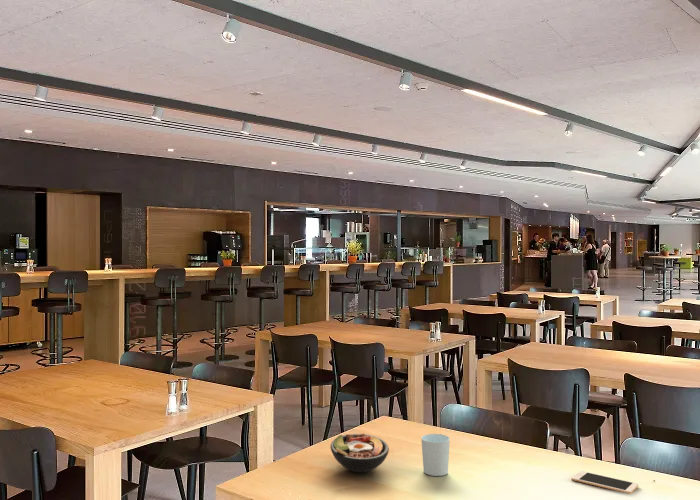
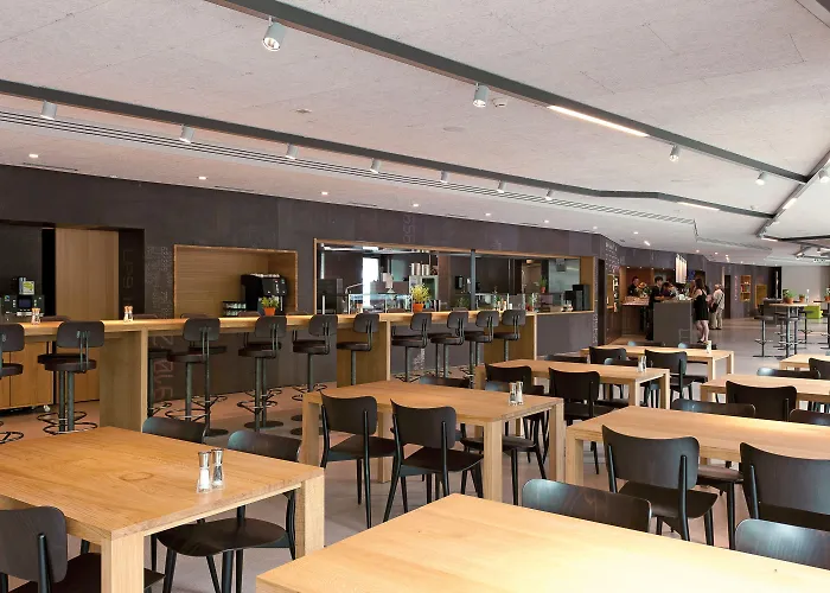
- cell phone (604, 481)
- cup (435, 454)
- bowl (359, 453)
